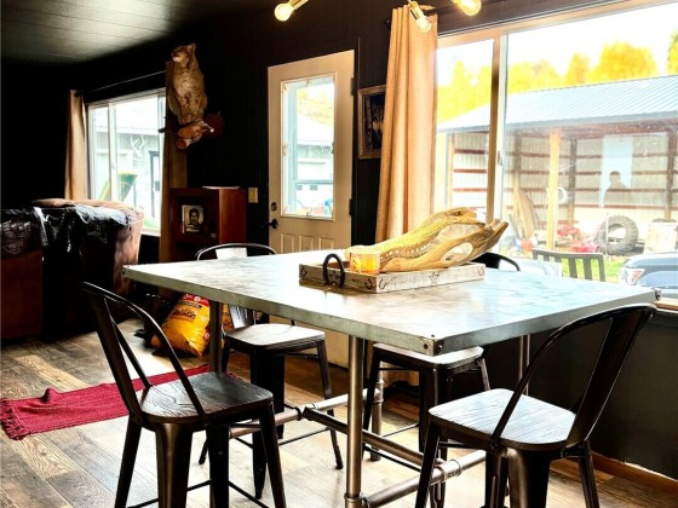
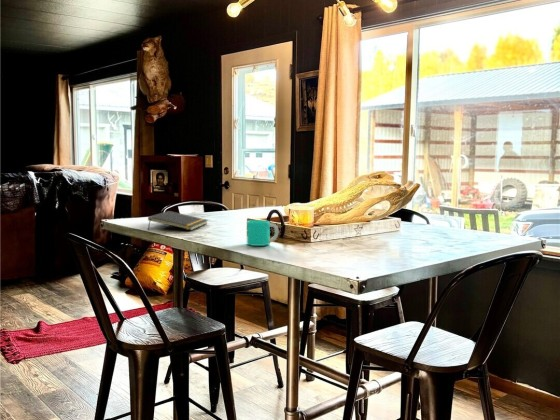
+ cup (262, 232)
+ notepad (179, 220)
